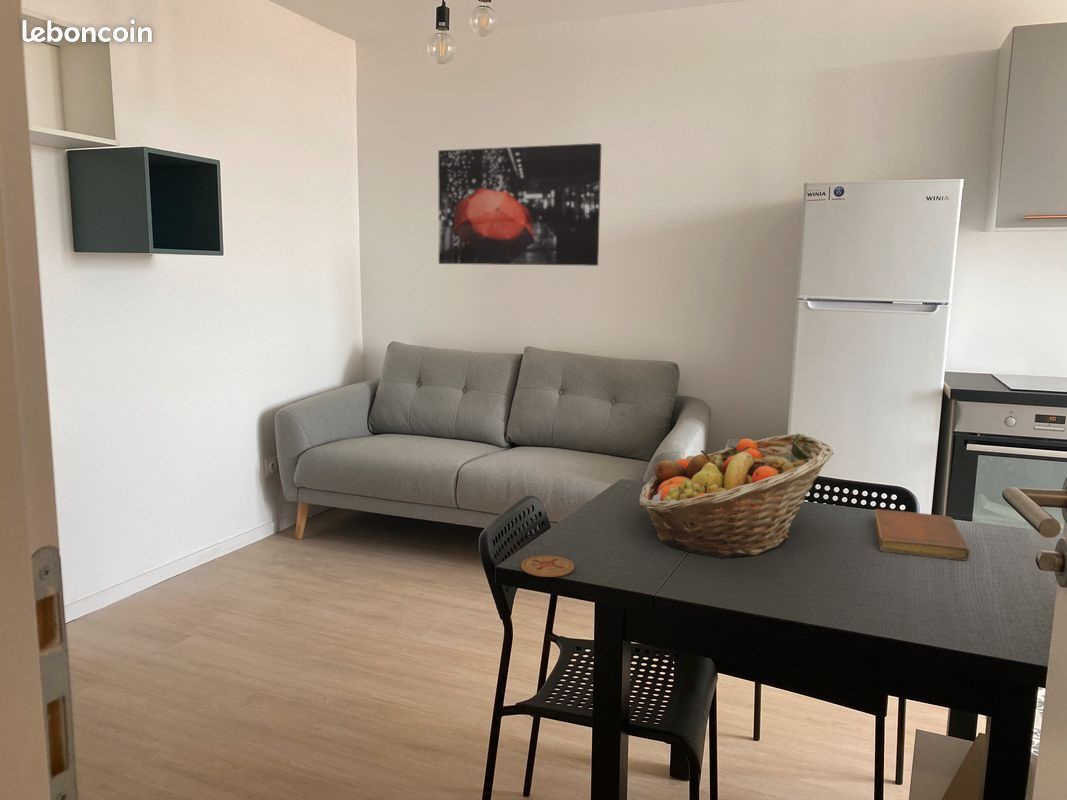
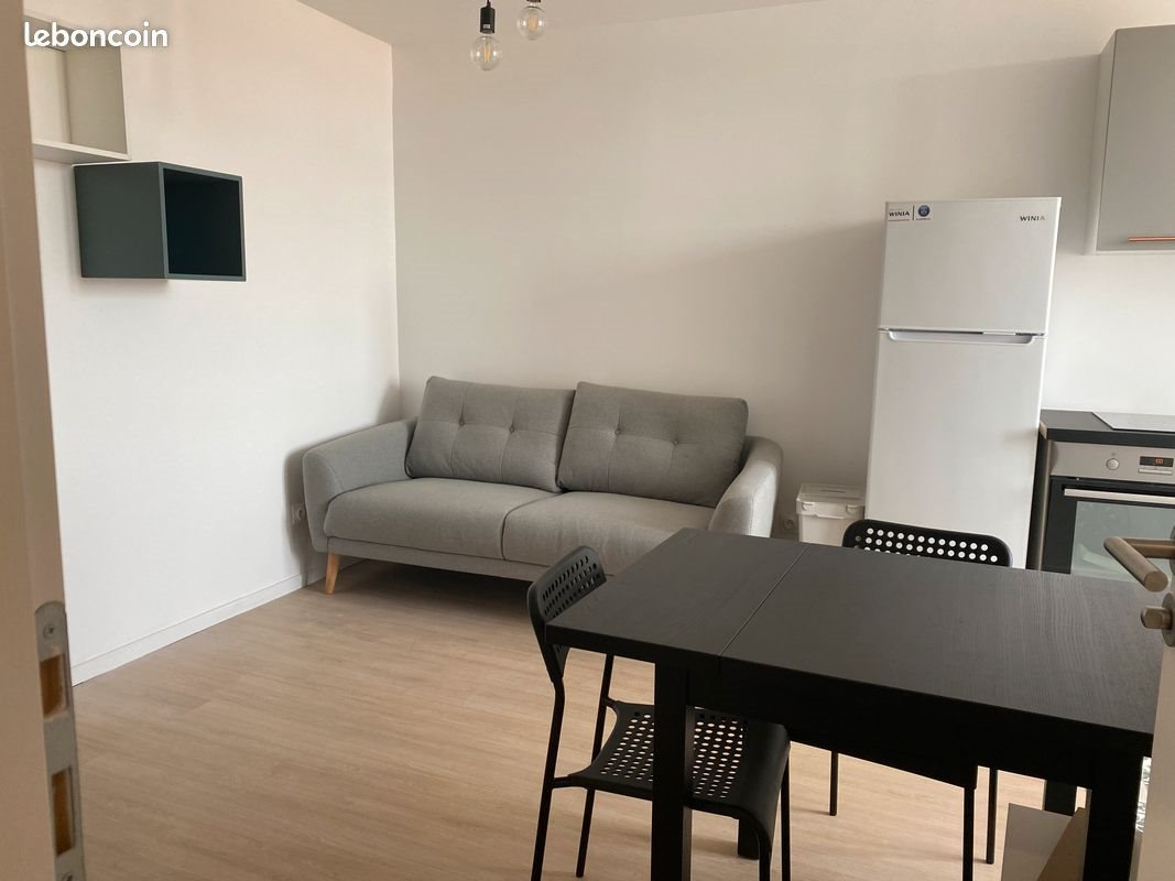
- notebook (918, 532)
- coaster (547, 566)
- wall art (516, 206)
- fruit basket (731, 487)
